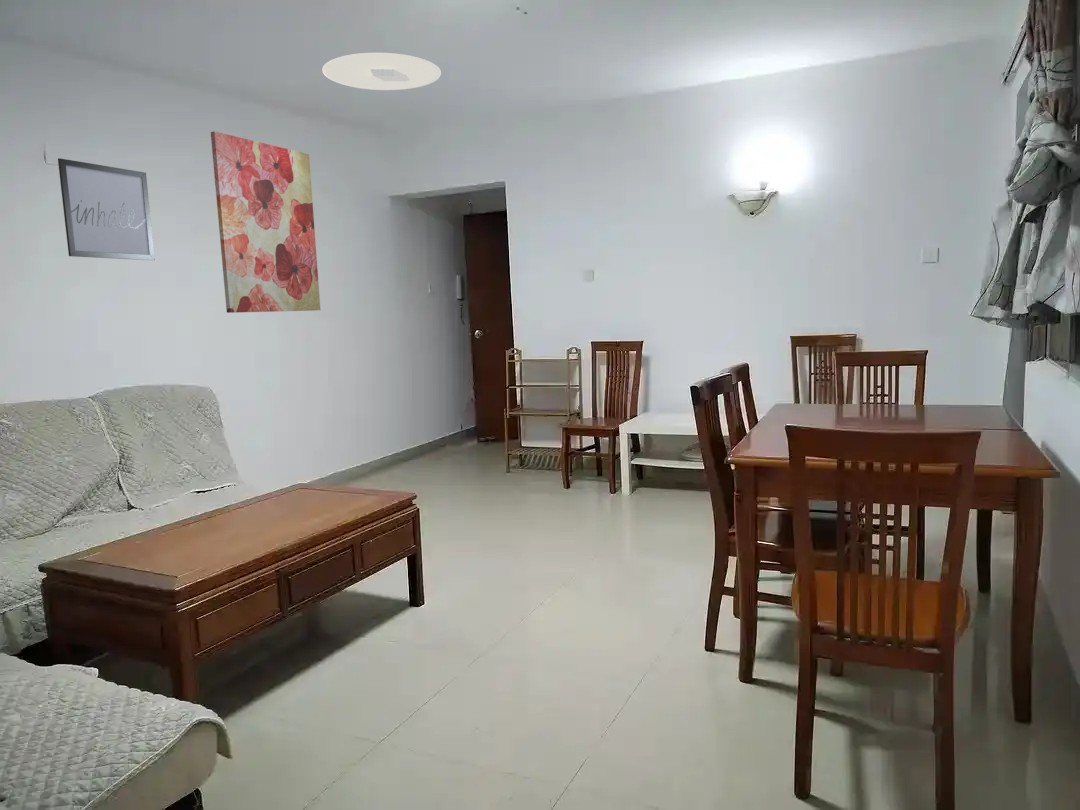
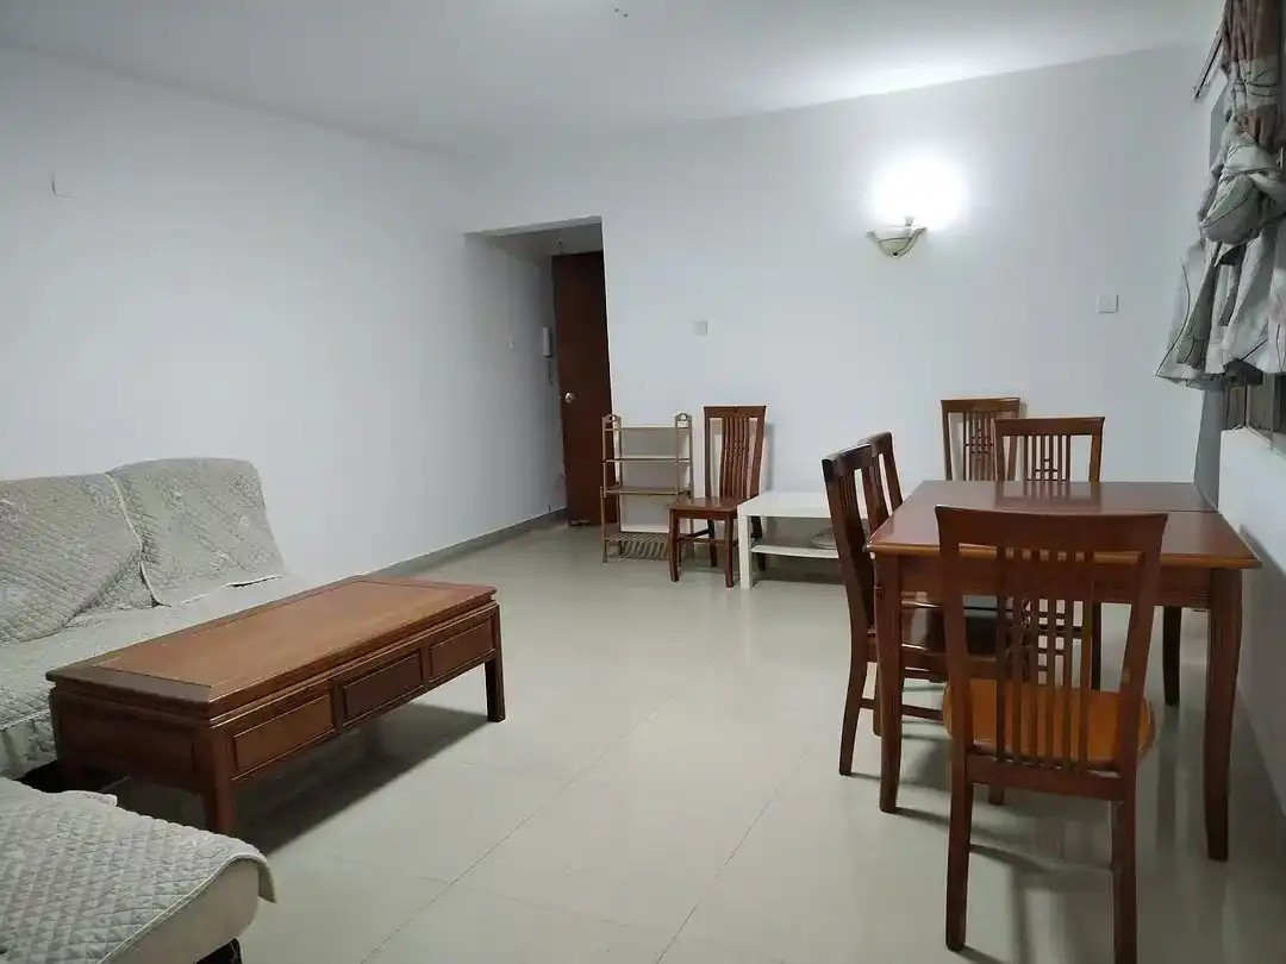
- wall art (270, 228)
- ceiling light (382, 66)
- wall art (109, 212)
